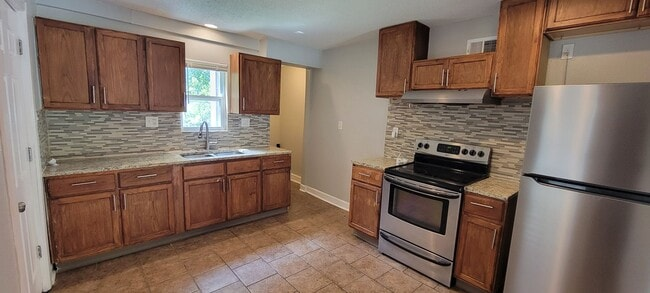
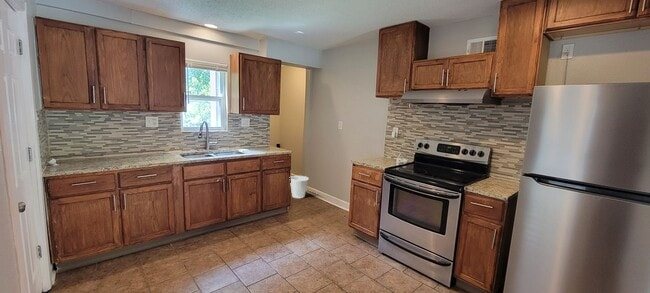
+ wastebasket (298, 187)
